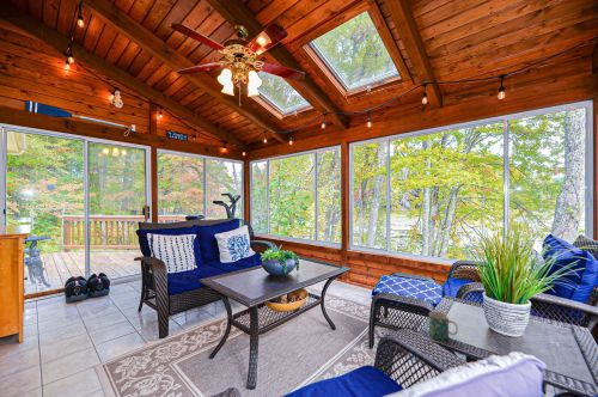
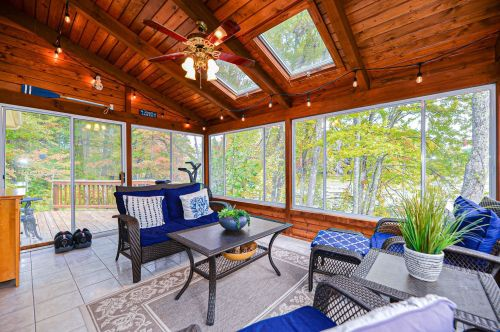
- mug (443, 326)
